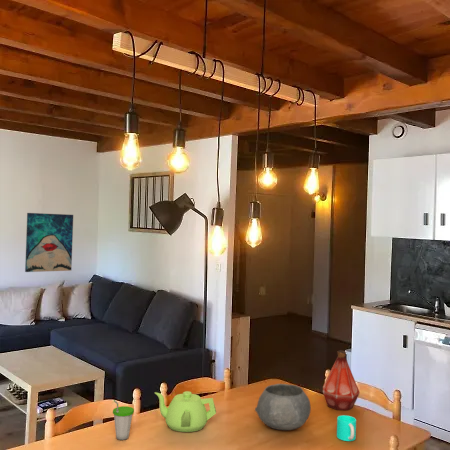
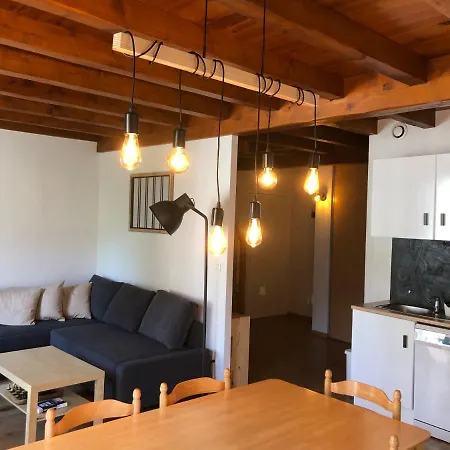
- wall art (49, 242)
- bowl (283, 407)
- cup (123, 417)
- bottle (340, 378)
- cup (347, 429)
- teapot (185, 409)
